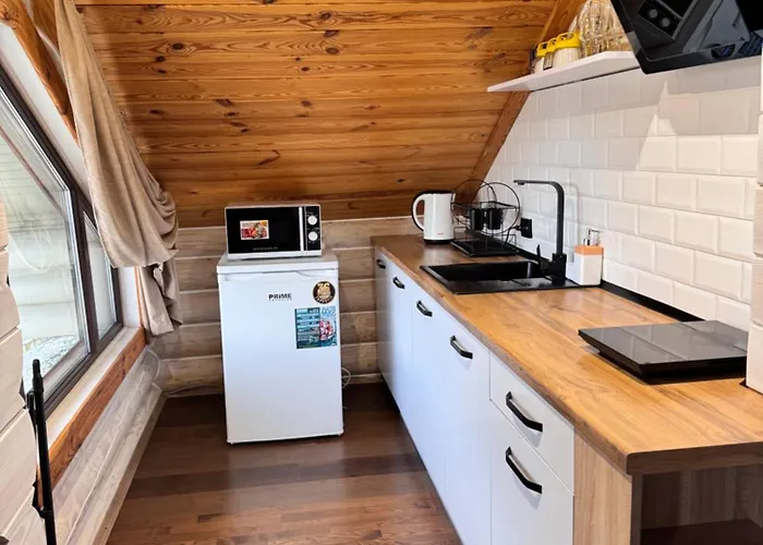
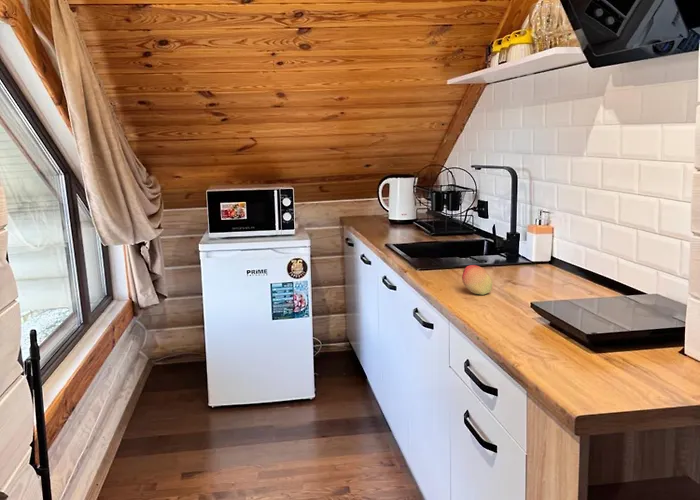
+ fruit (476, 279)
